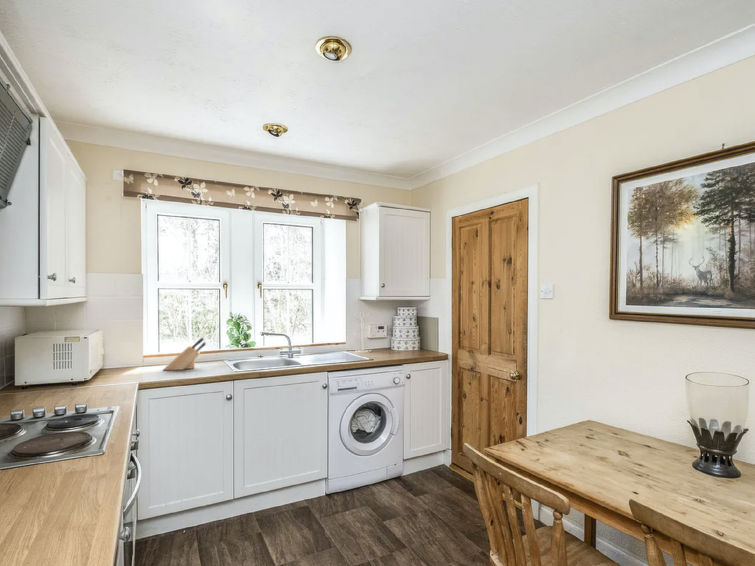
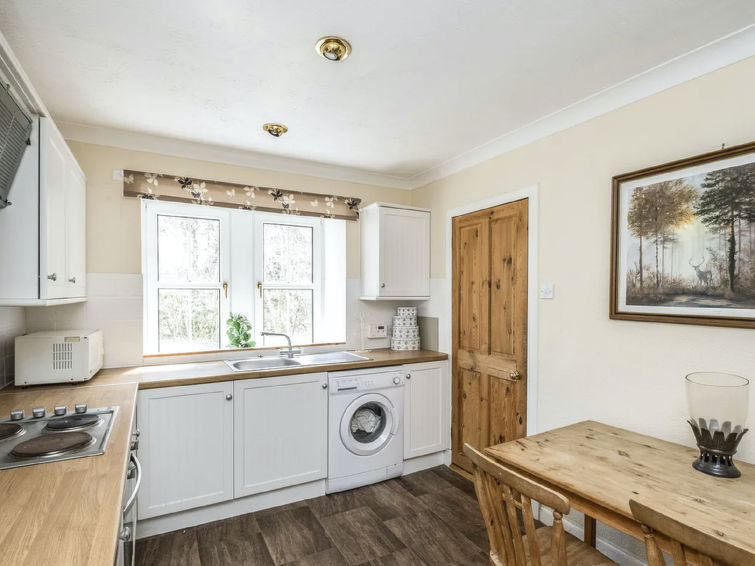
- knife block (185, 353)
